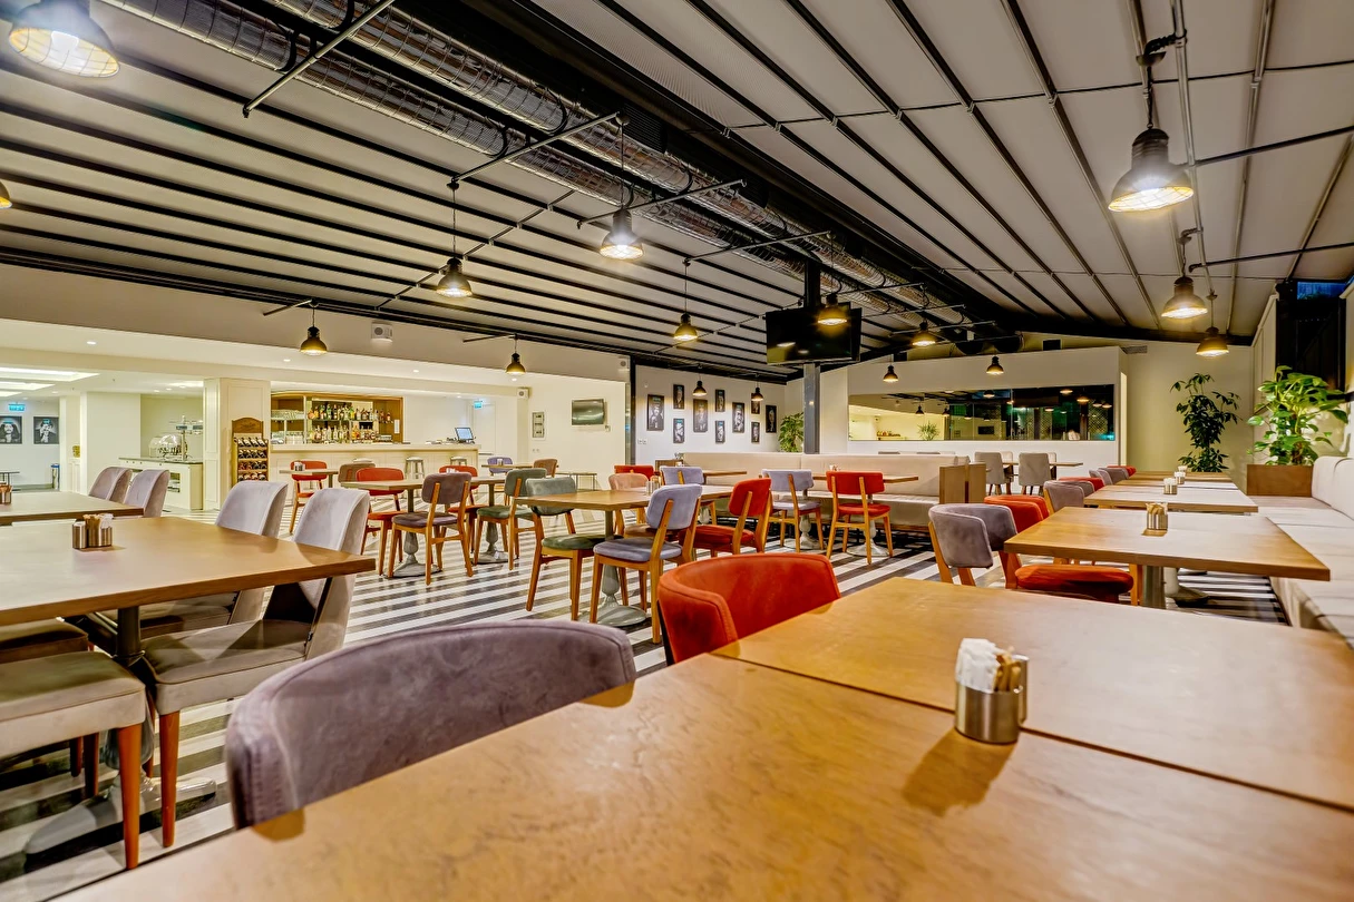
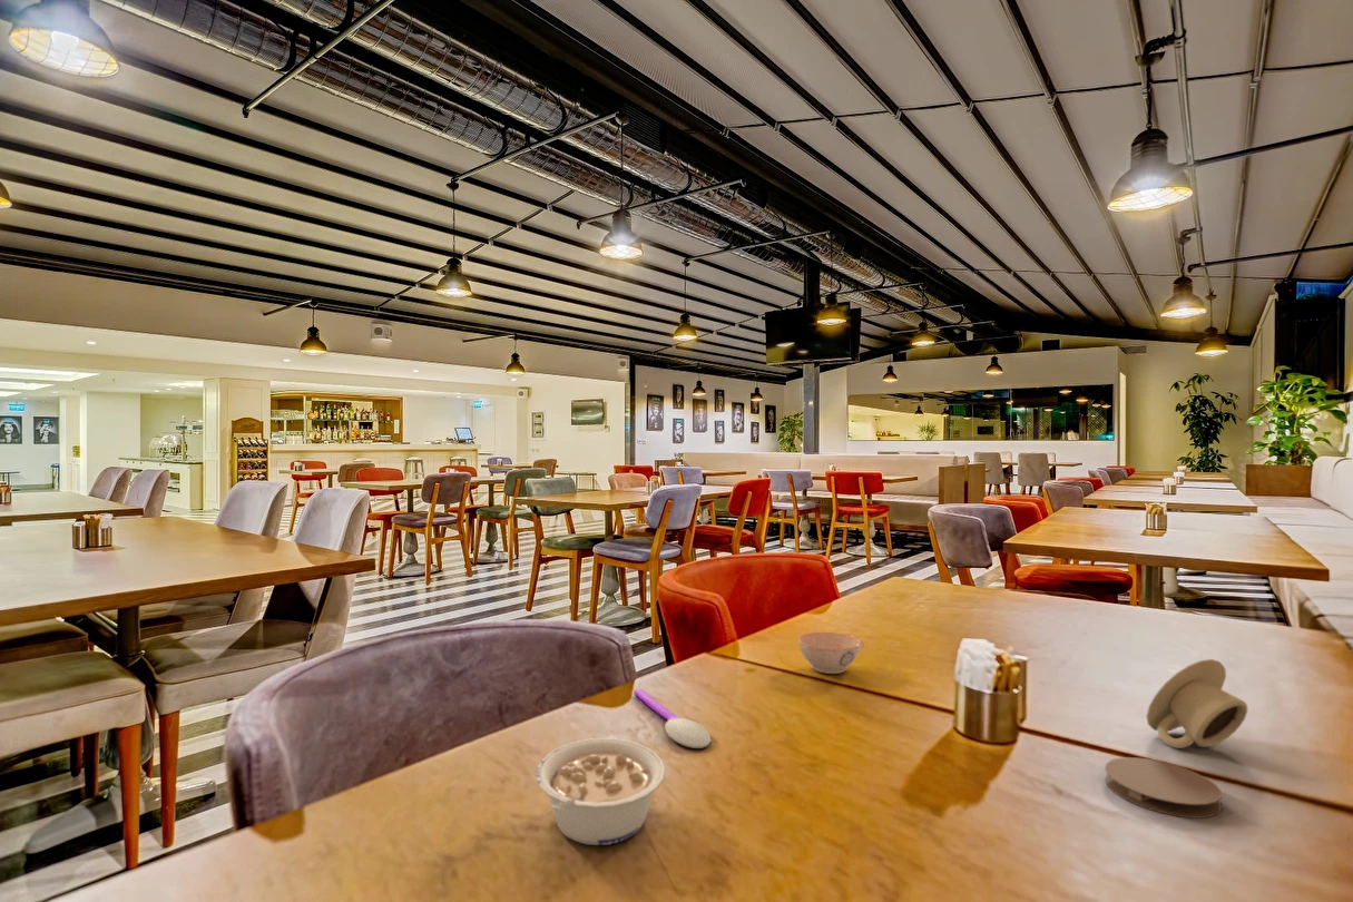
+ teacup (834, 653)
+ coaster (1160, 785)
+ cup (1198, 698)
+ legume (601, 791)
+ spoon (666, 714)
